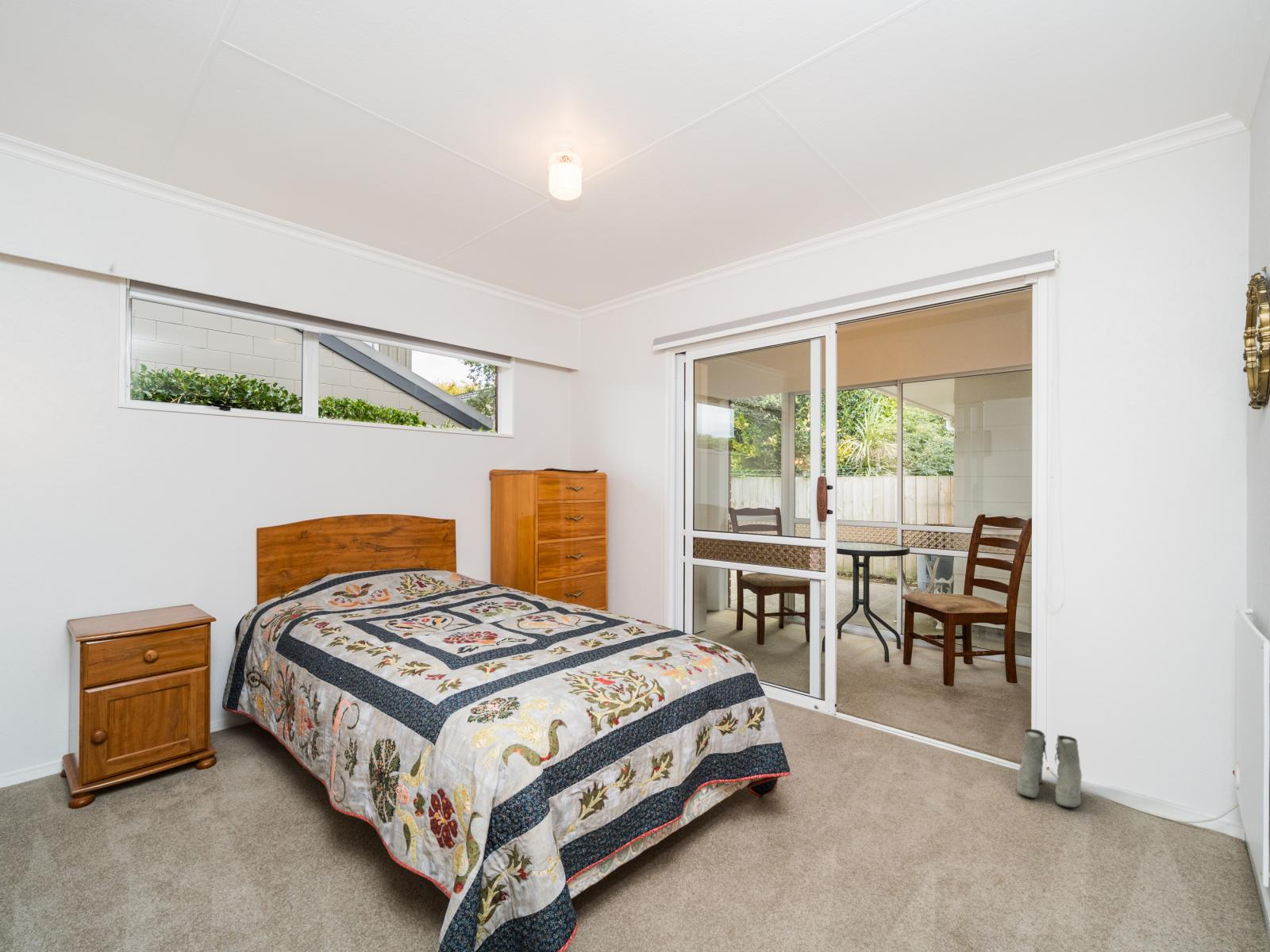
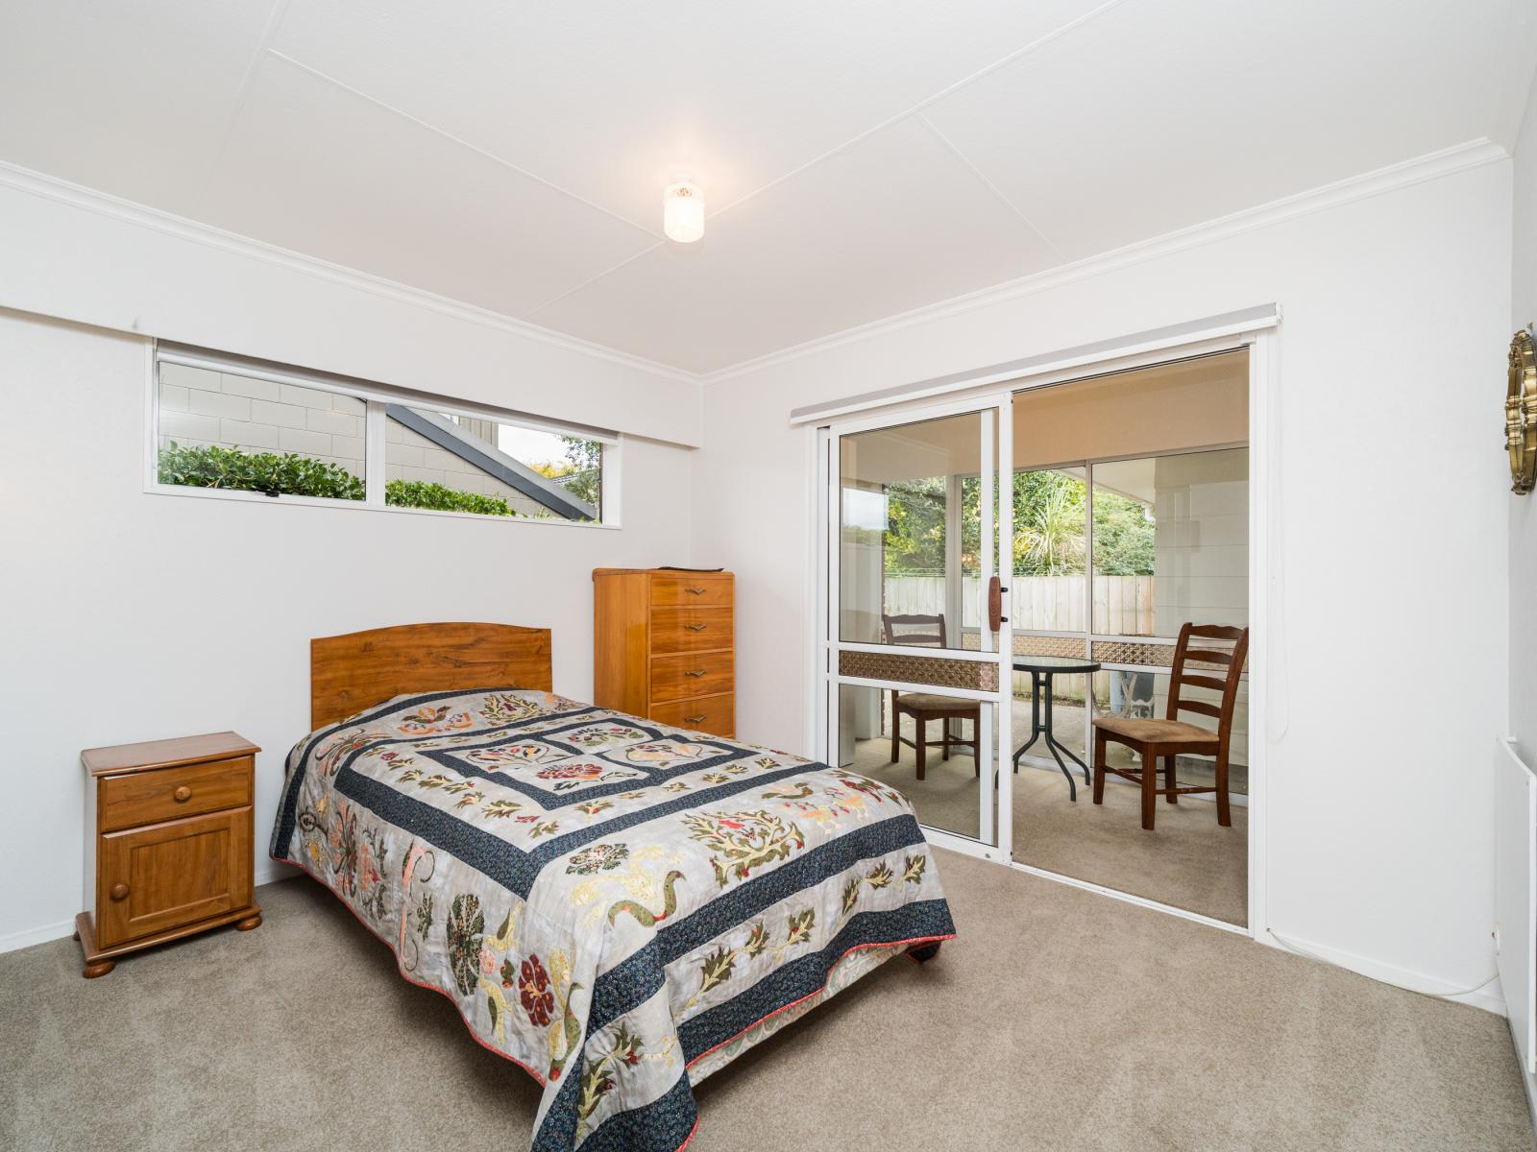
- boots (1046, 759)
